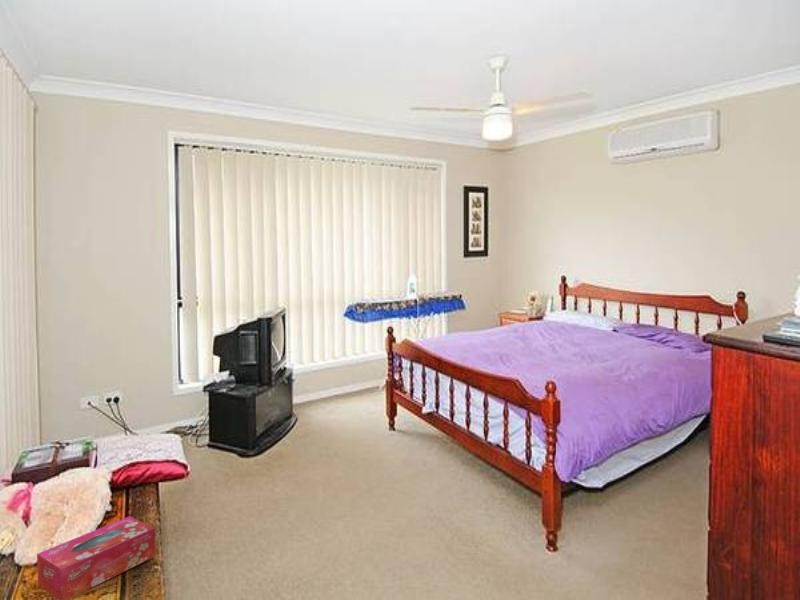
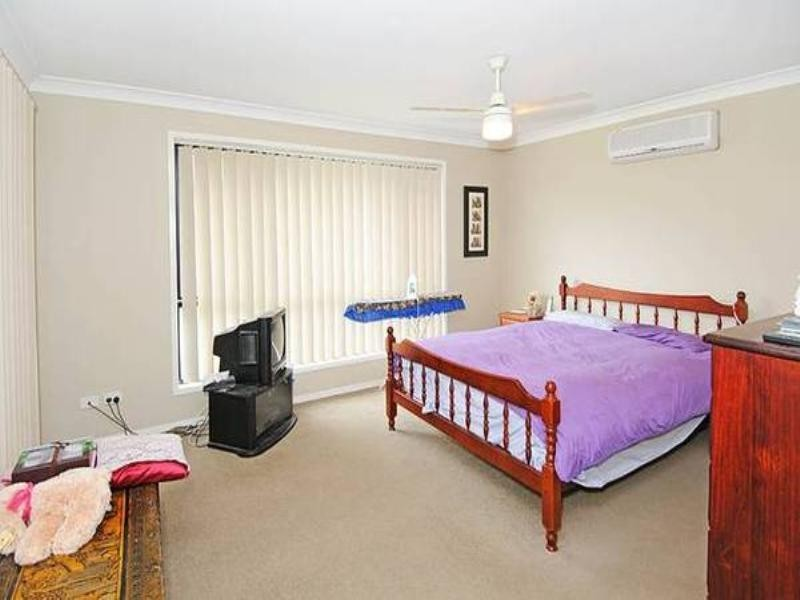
- tissue box (99, 555)
